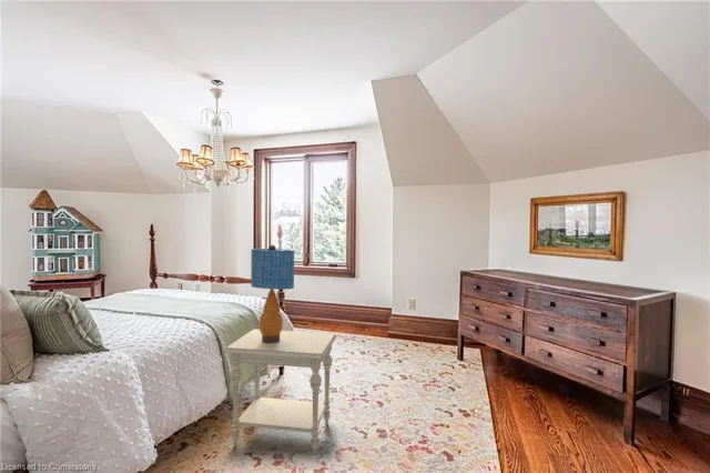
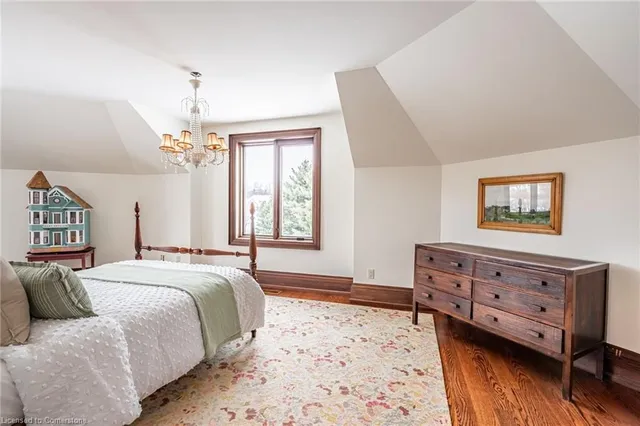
- table lamp (272, 292)
- side table (281, 399)
